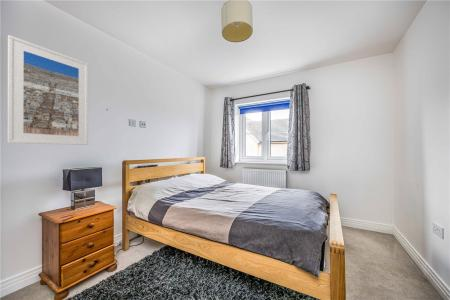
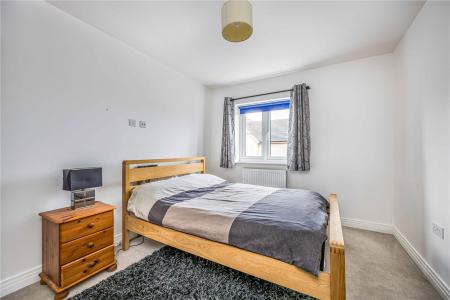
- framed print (53, 97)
